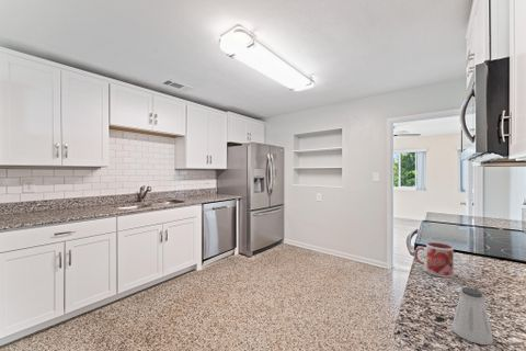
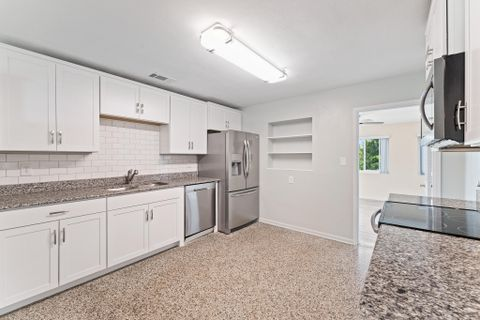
- mug (433, 258)
- saltshaker (471, 312)
